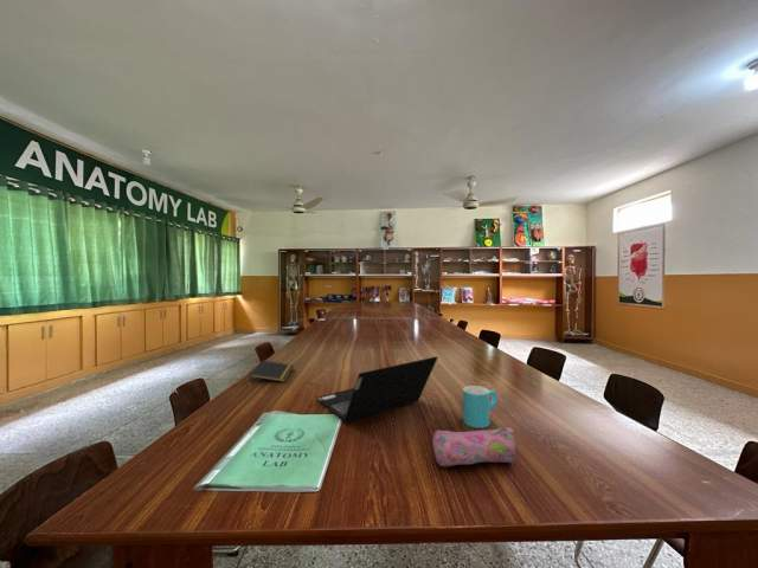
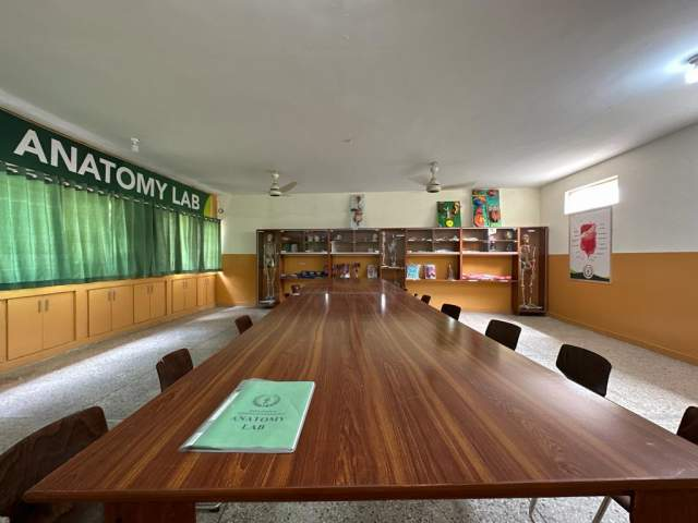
- pencil case (474, 445)
- laptop computer (374, 380)
- notepad (272, 370)
- cup (481, 406)
